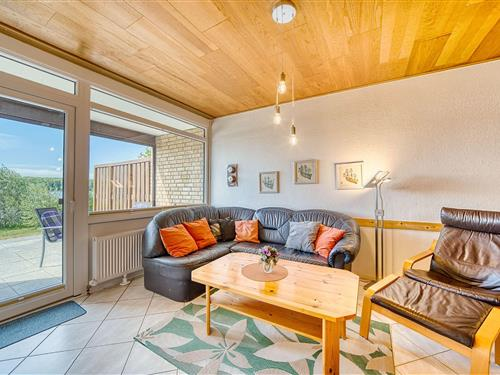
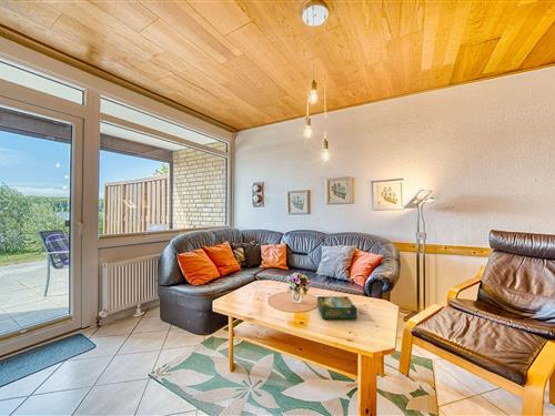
+ board game (335, 306)
